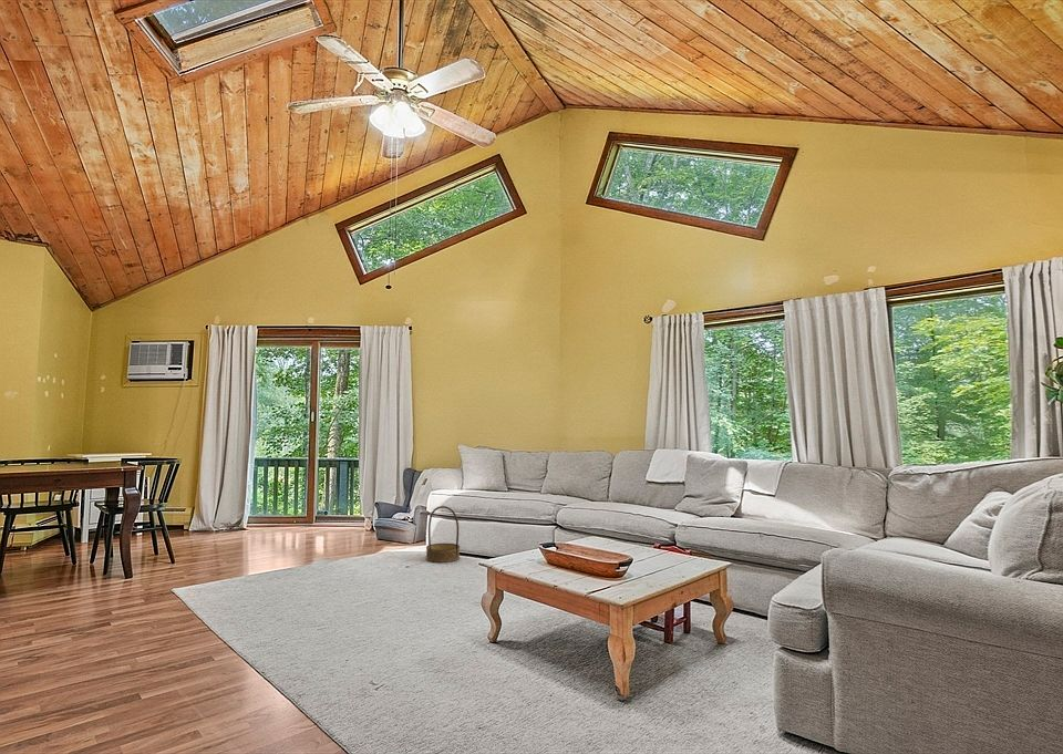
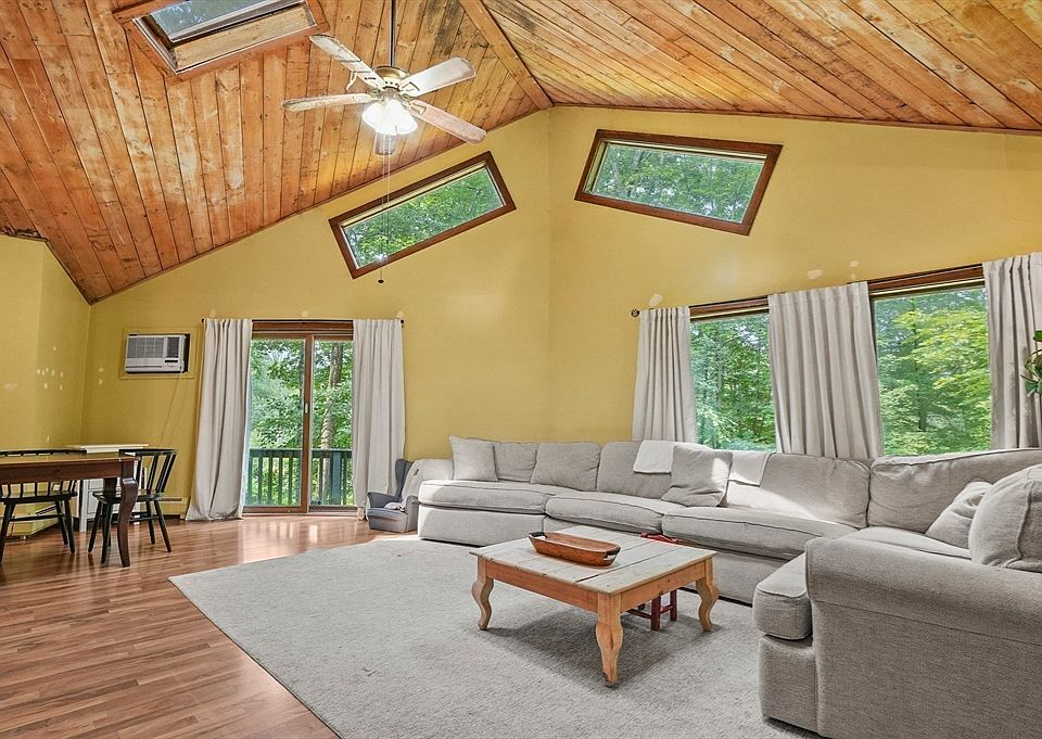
- basket (443, 544)
